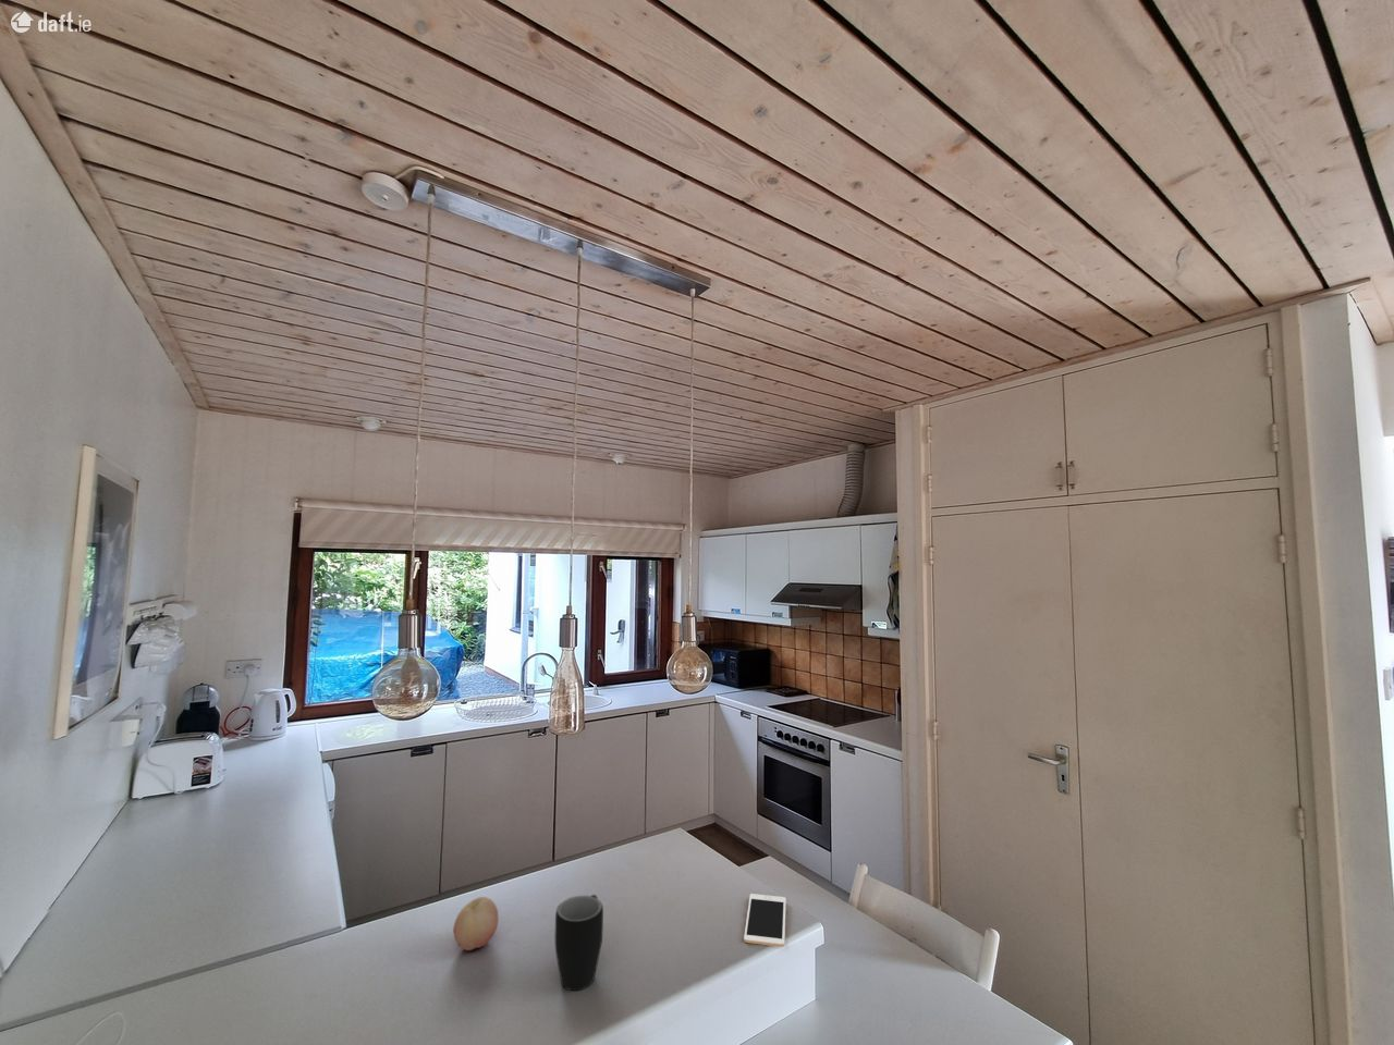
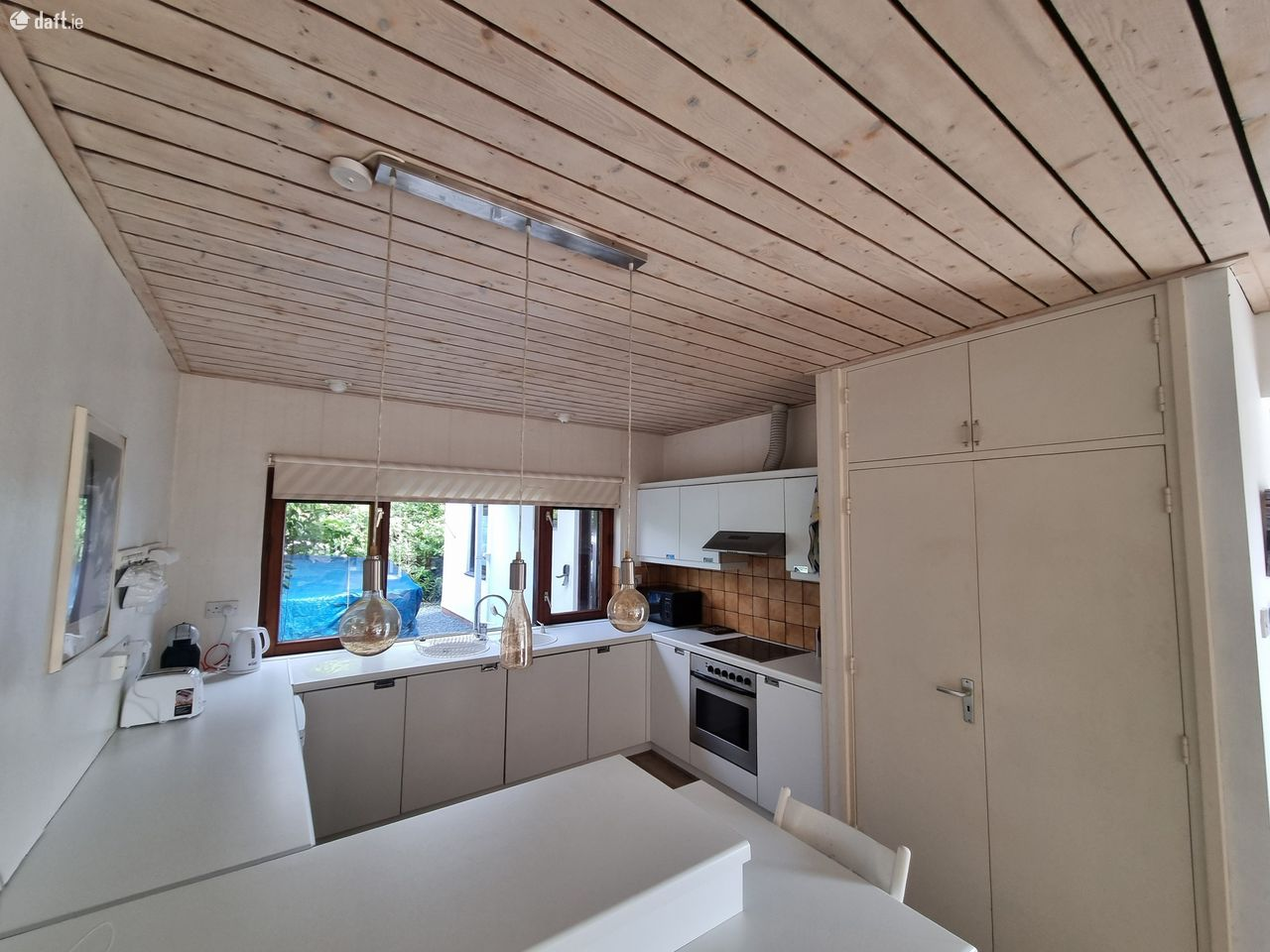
- mug (583, 935)
- fruit (476, 923)
- cell phone (766, 918)
